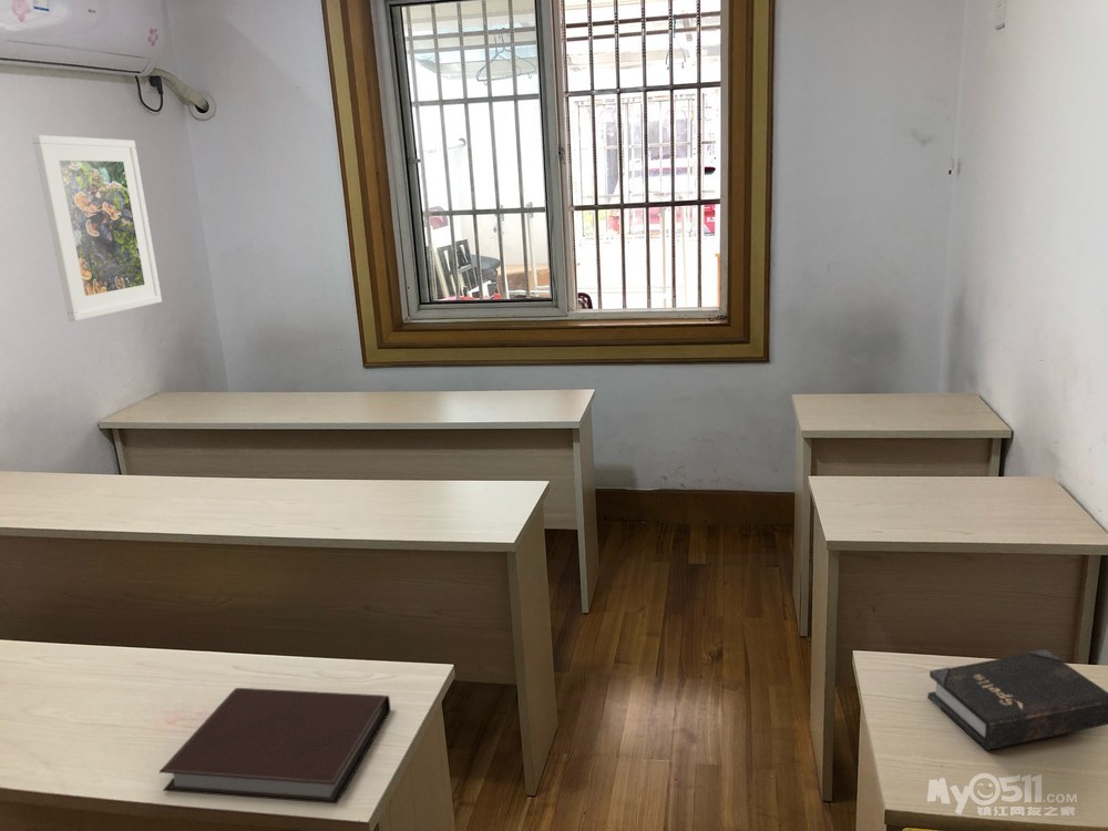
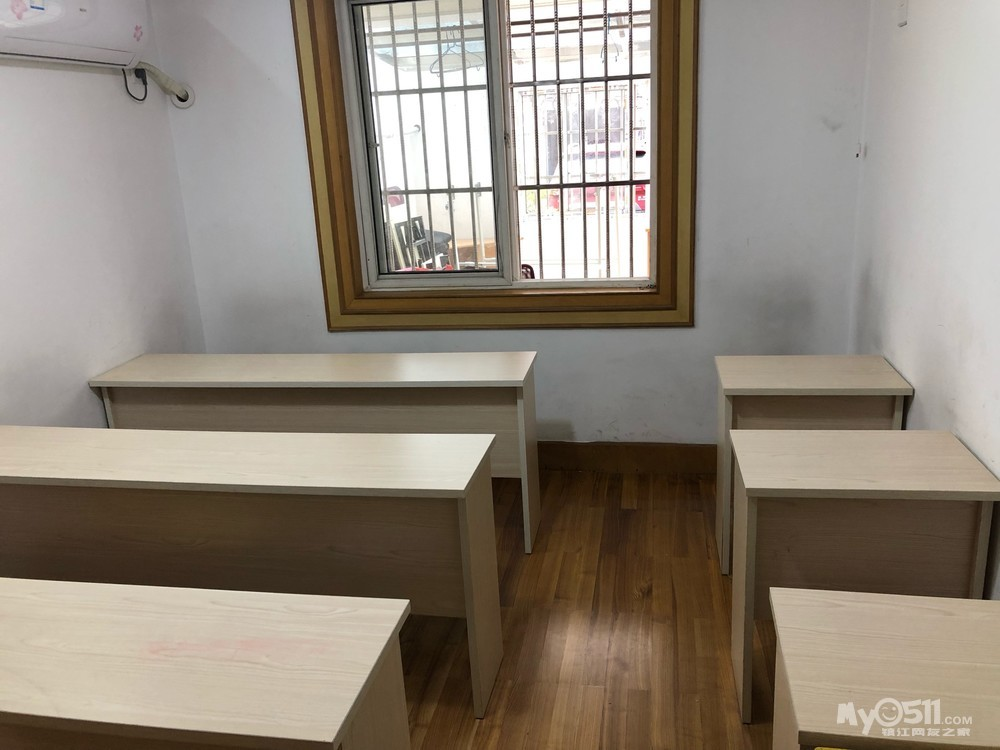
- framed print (103, 226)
- notebook (281, 739)
- hardback book (1018, 697)
